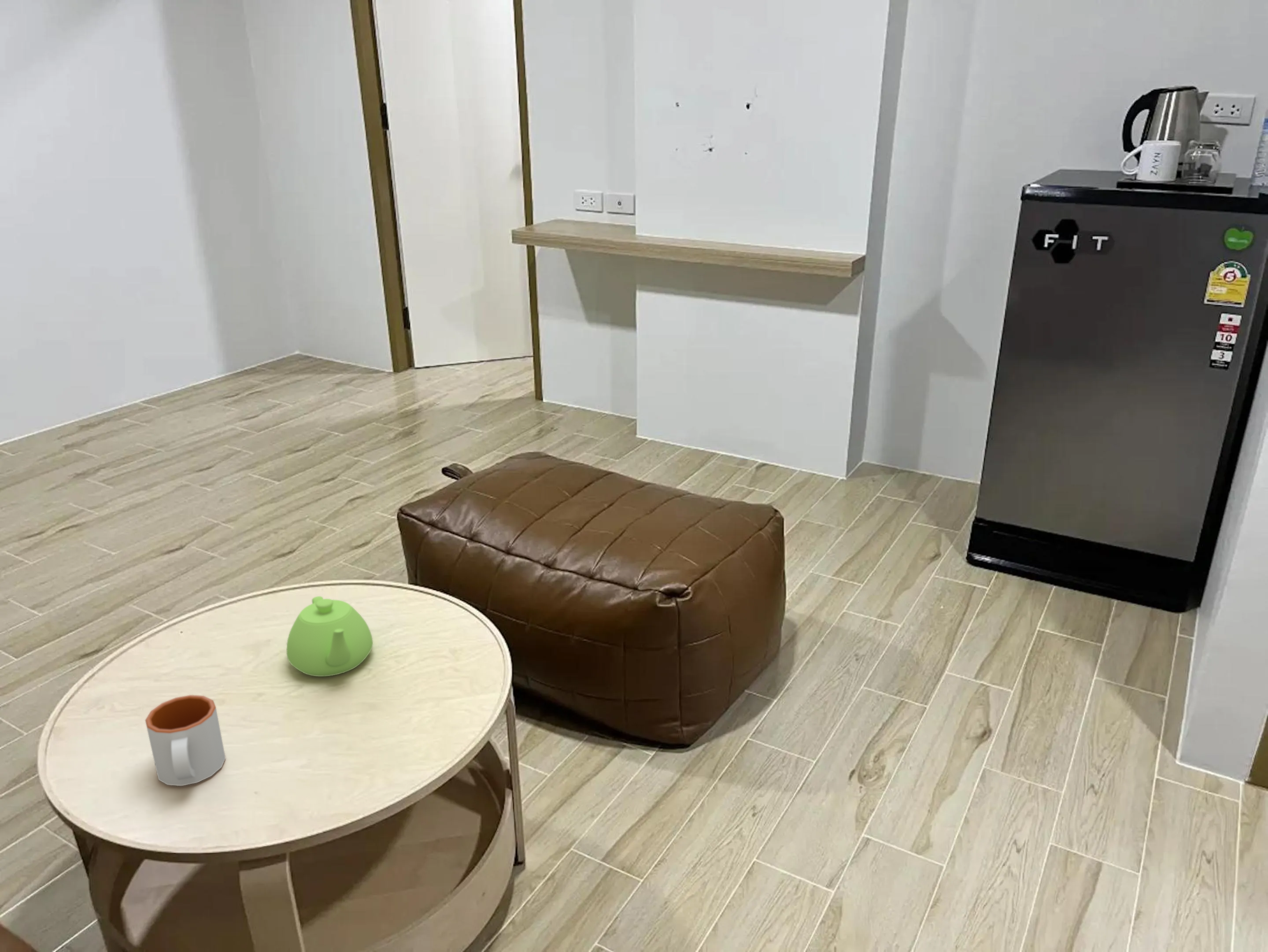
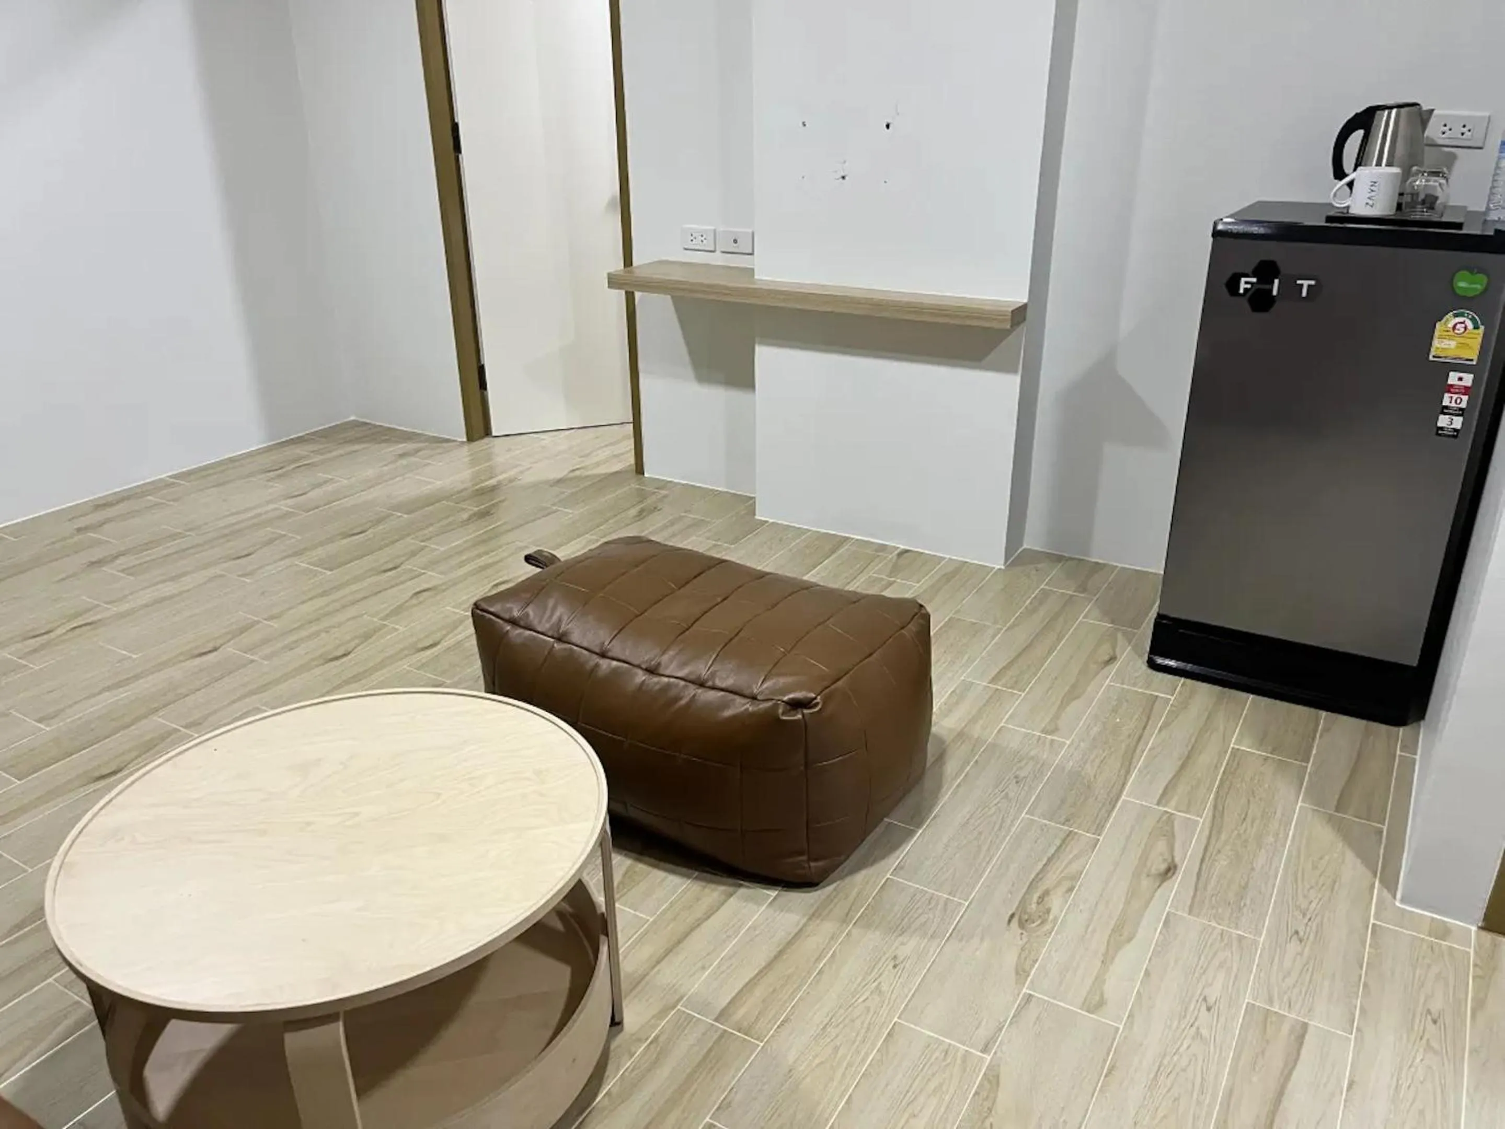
- mug (185, 745)
- teapot (329, 632)
